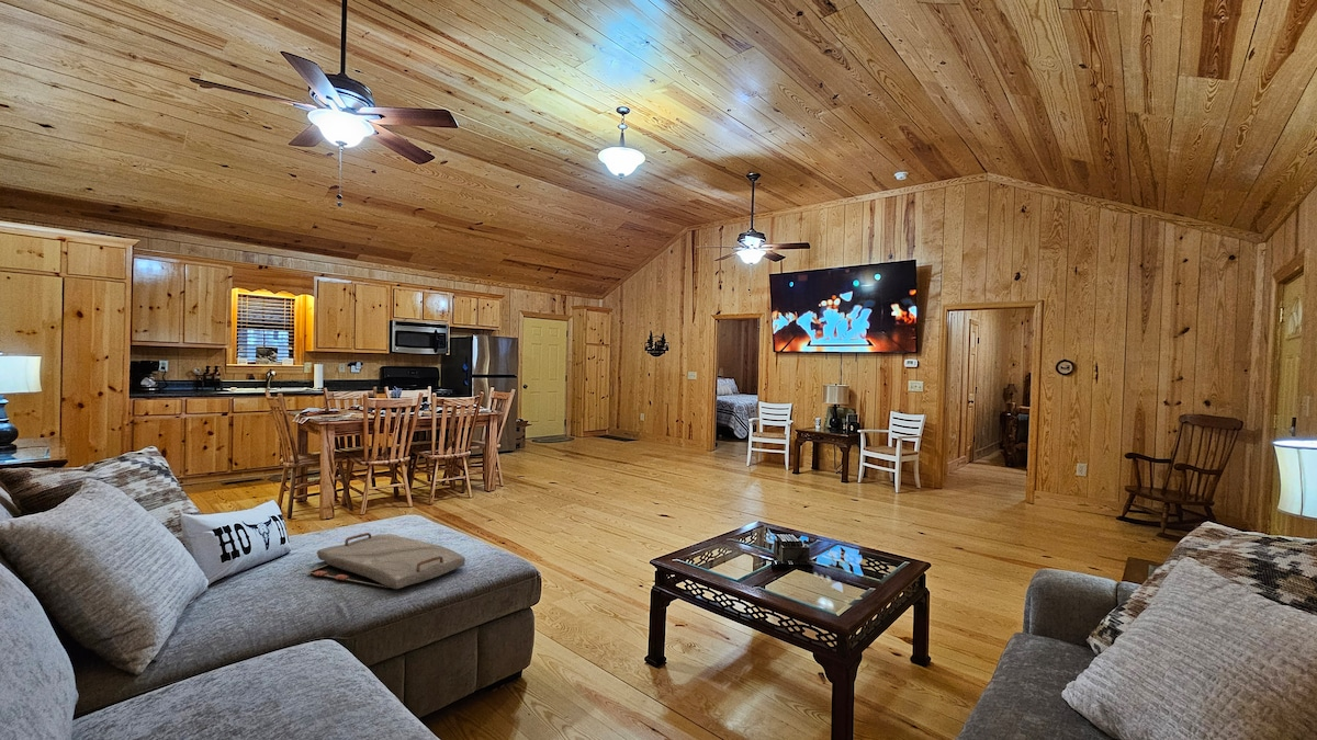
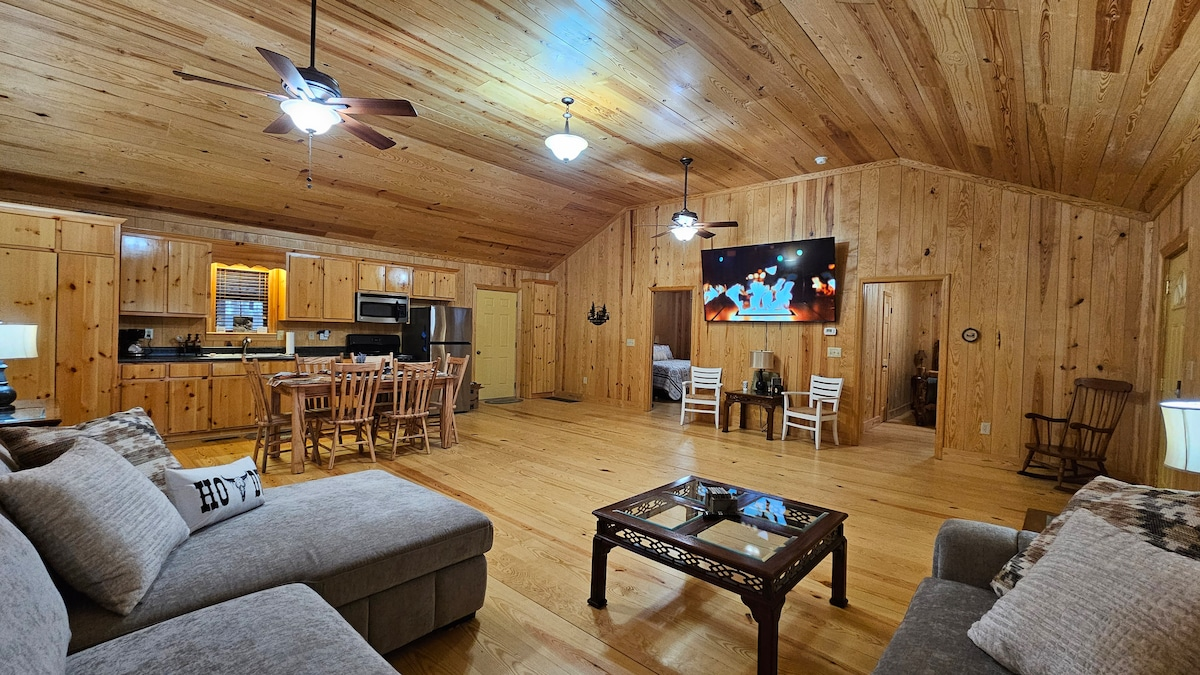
- serving tray (382, 558)
